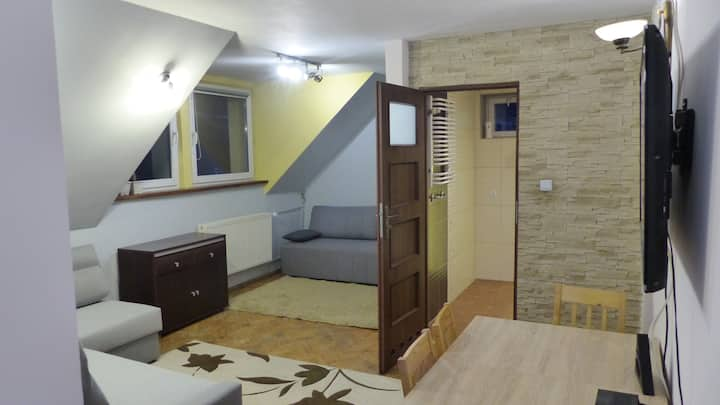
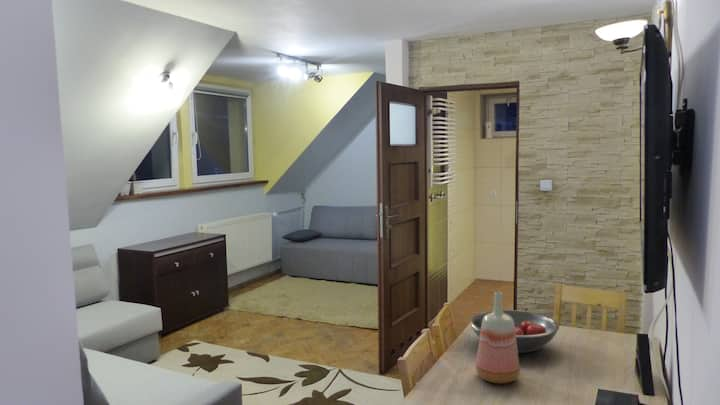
+ fruit bowl (515, 331)
+ vase (497, 335)
